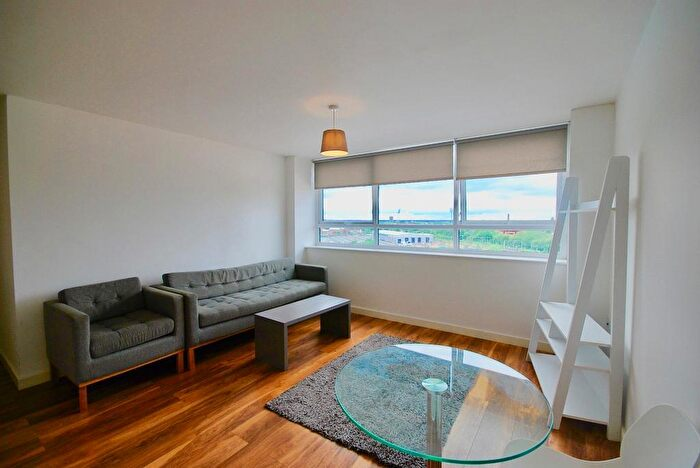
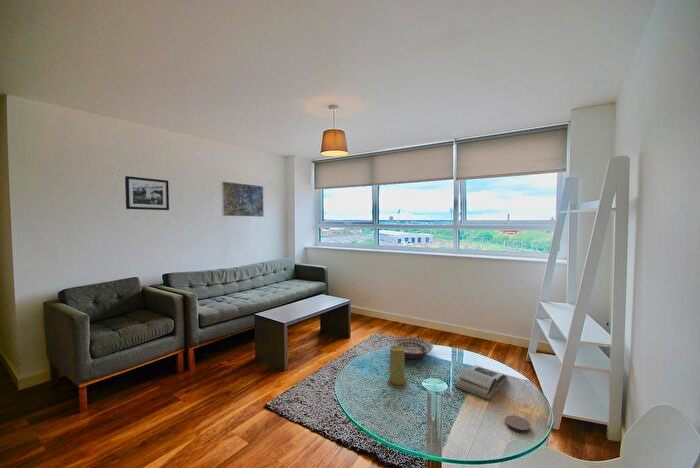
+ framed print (243, 200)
+ decorative bowl (411, 349)
+ coaster (517, 423)
+ book (481, 377)
+ picture frame (148, 194)
+ candle (397, 365)
